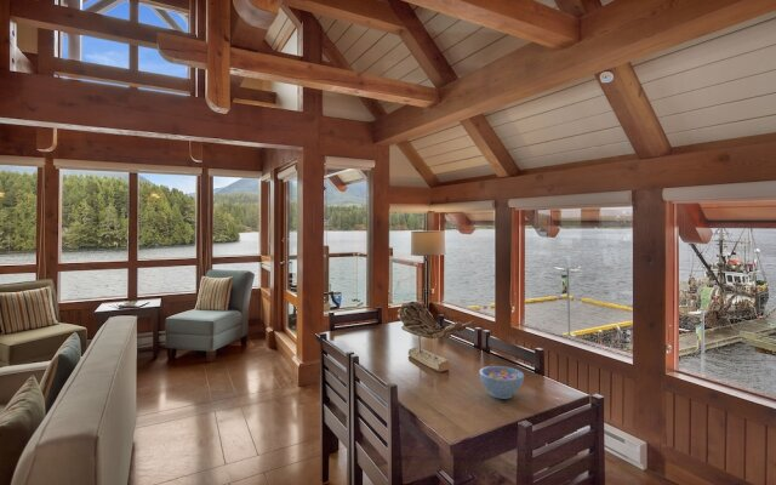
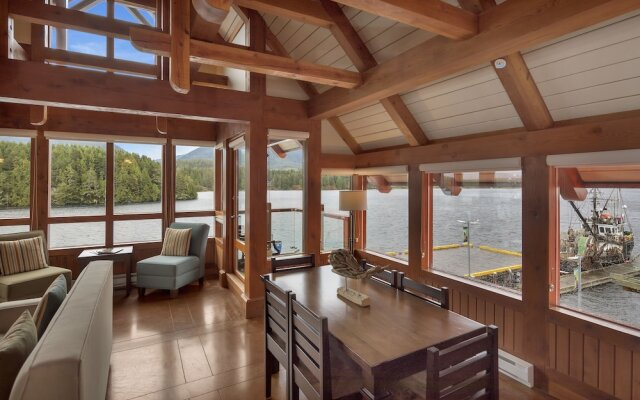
- bowl (501, 383)
